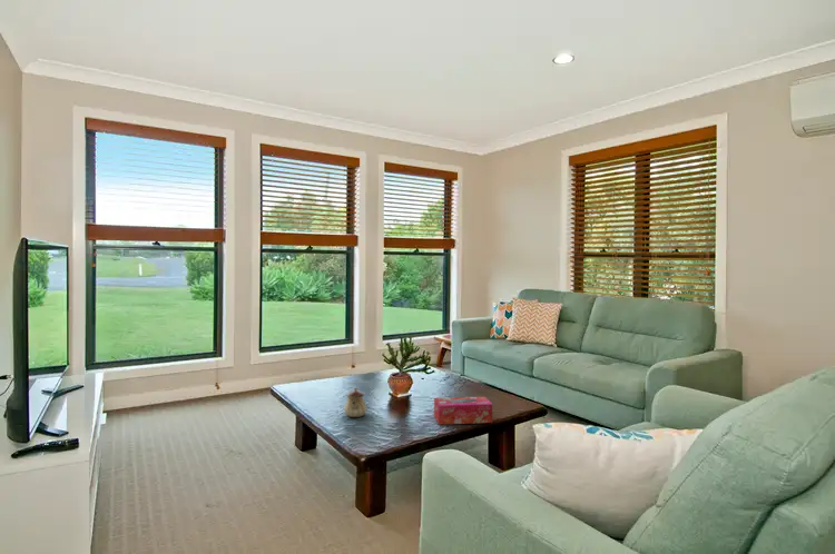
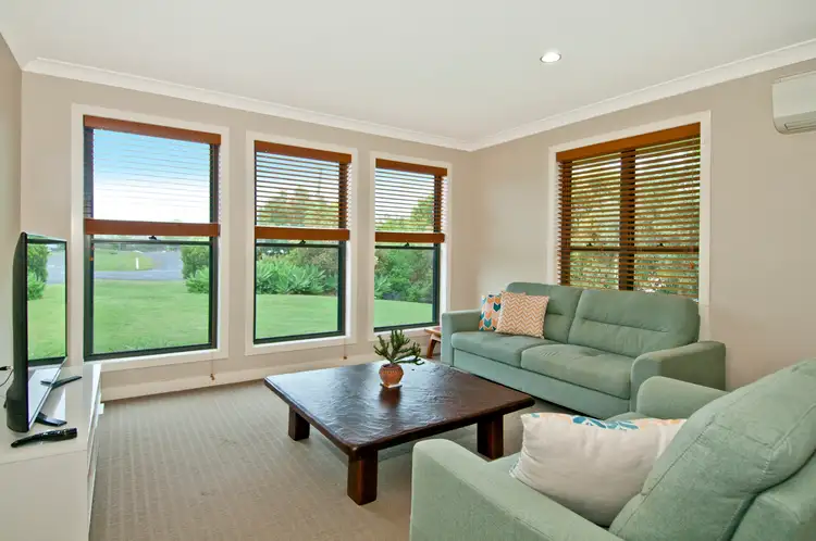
- tissue box (462, 409)
- teapot (355, 399)
